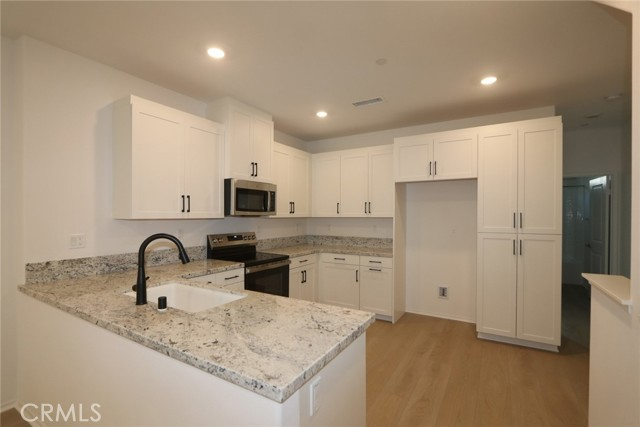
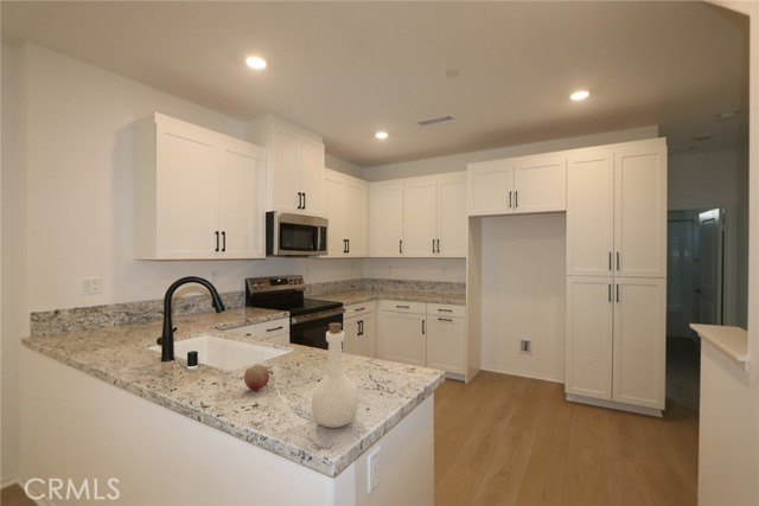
+ fruit (256, 377)
+ bottle (334, 373)
